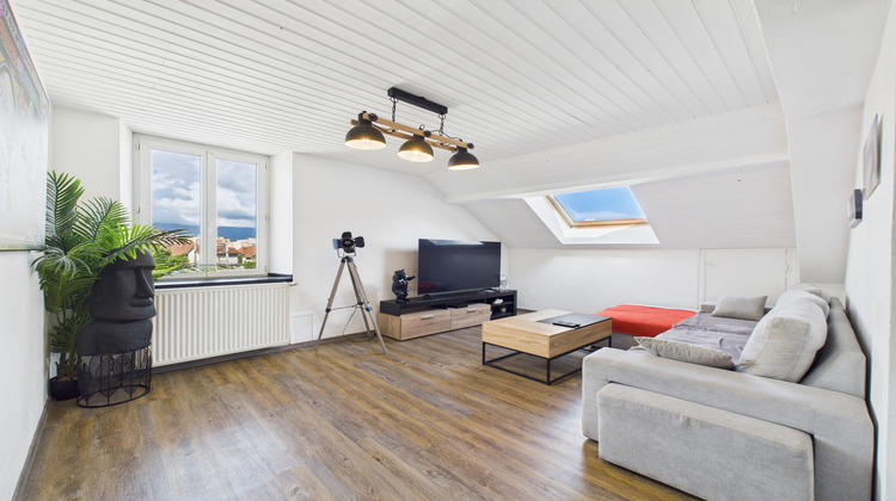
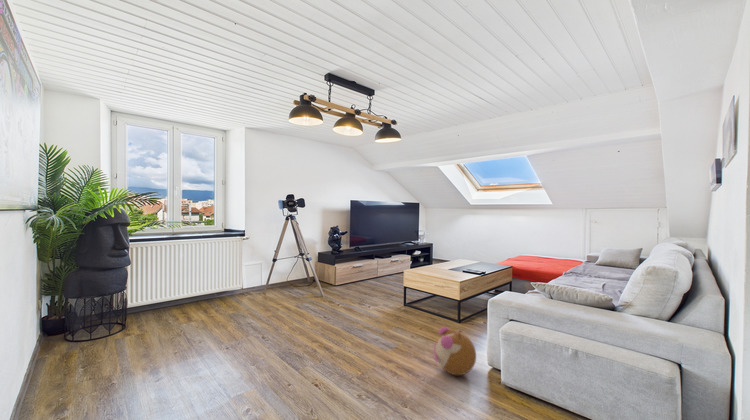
+ plush toy (454, 351)
